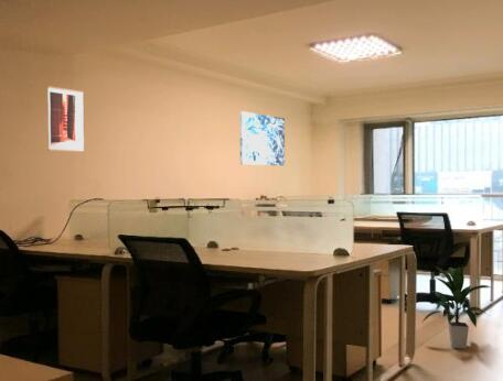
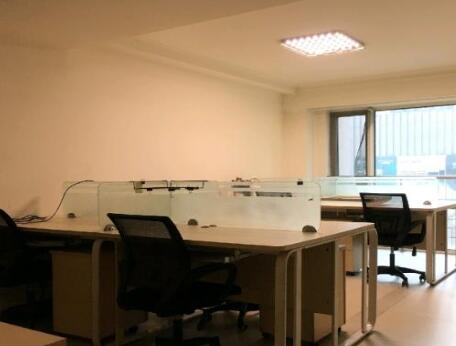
- wall art (66, 120)
- wall art (263, 140)
- indoor plant (456, 304)
